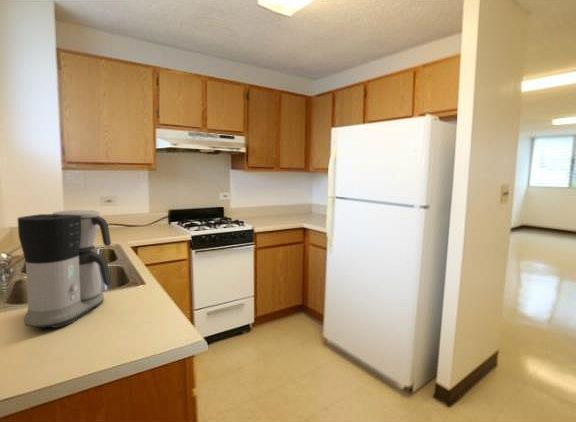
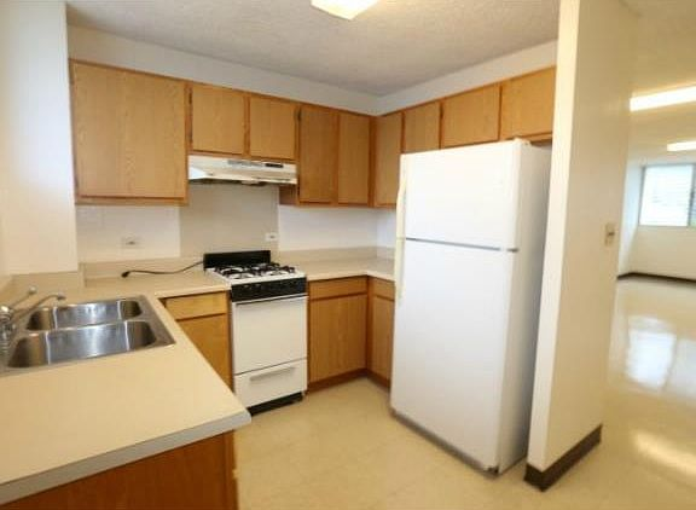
- coffee maker (71, 263)
